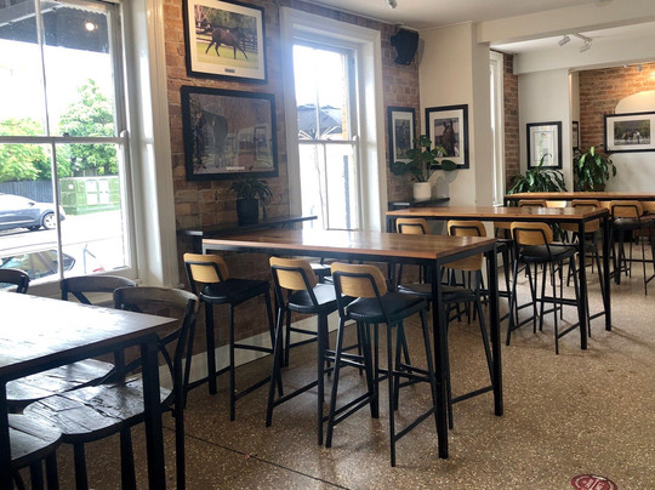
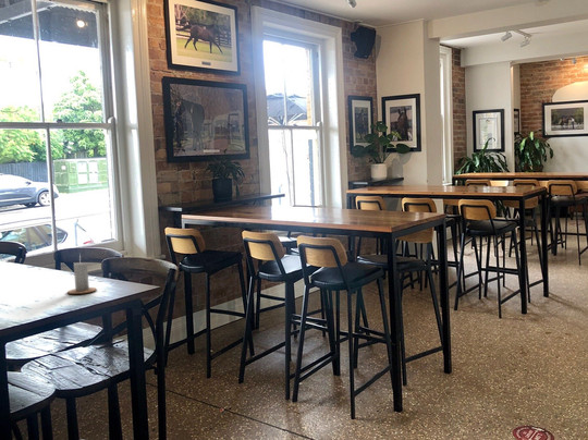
+ candle (81, 271)
